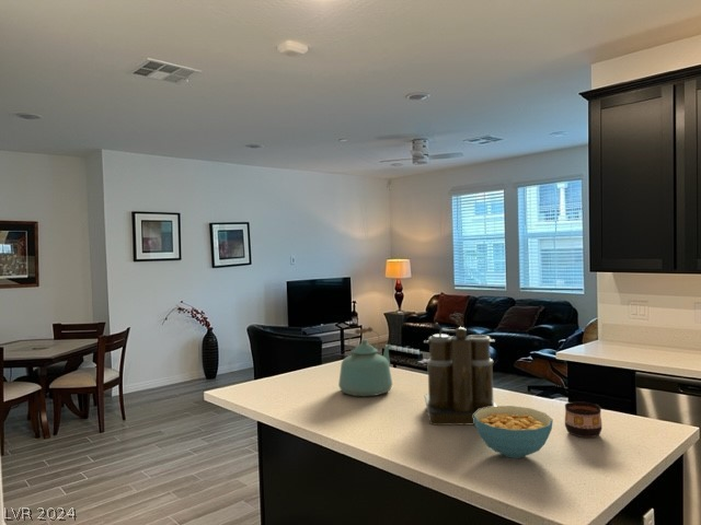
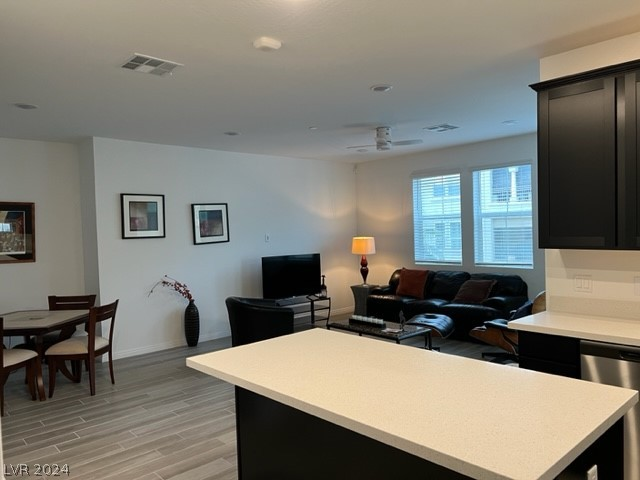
- coffee maker (459, 362)
- cereal bowl (513, 435)
- kettle (368, 358)
- cup (585, 419)
